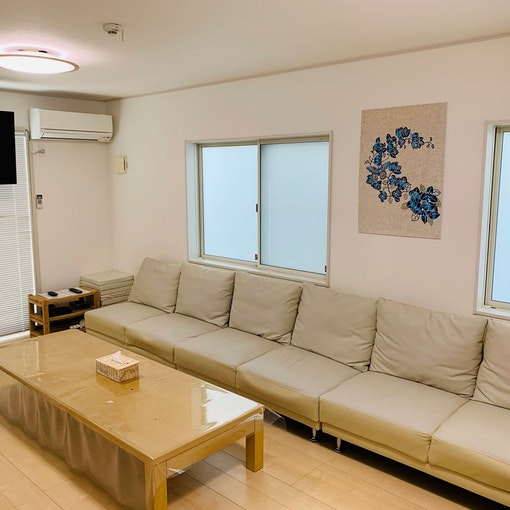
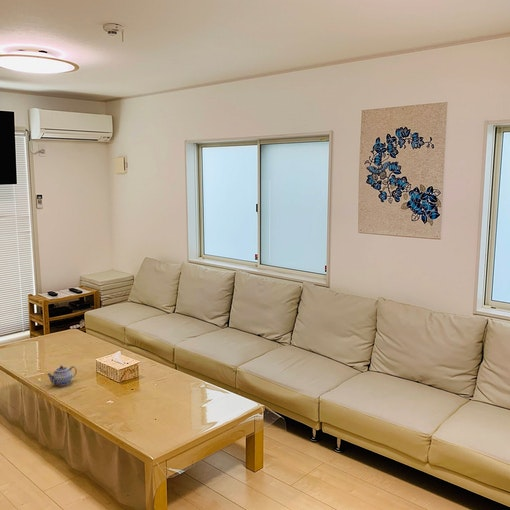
+ teapot (62, 374)
